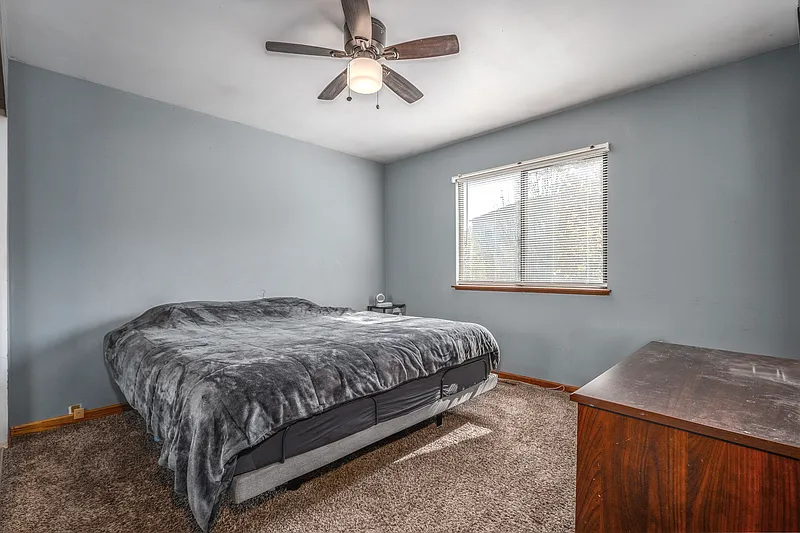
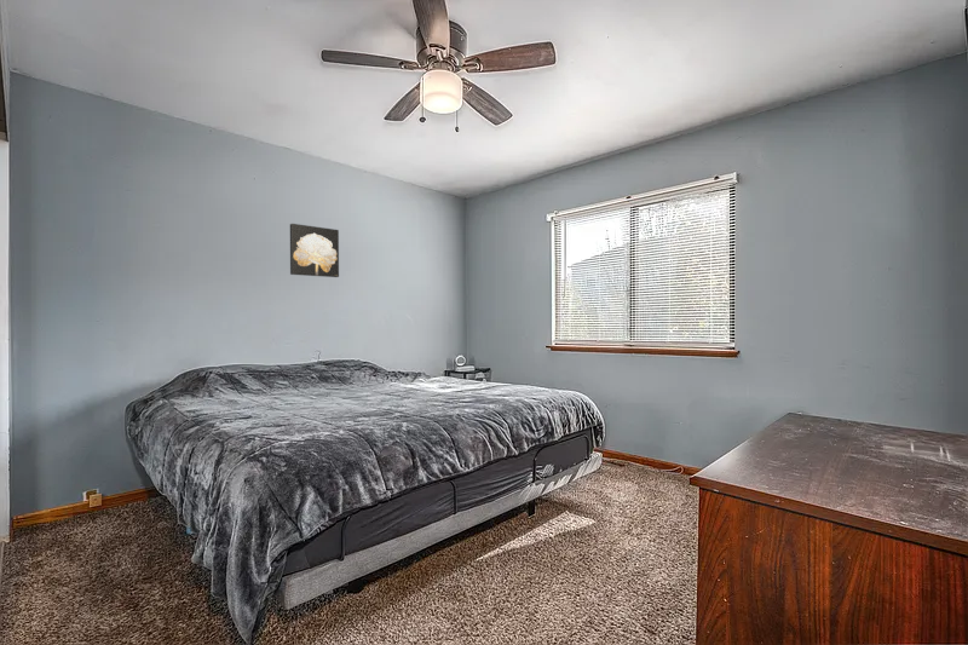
+ wall art (315, 250)
